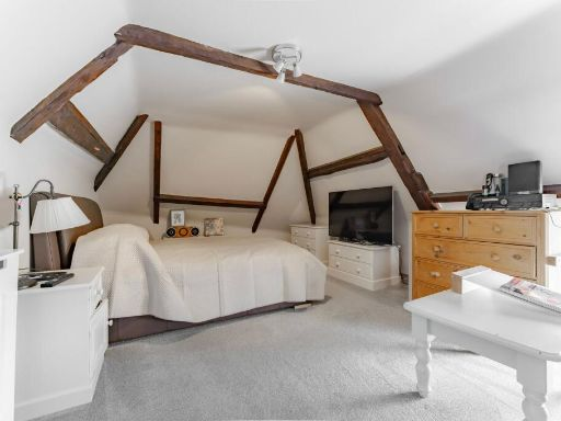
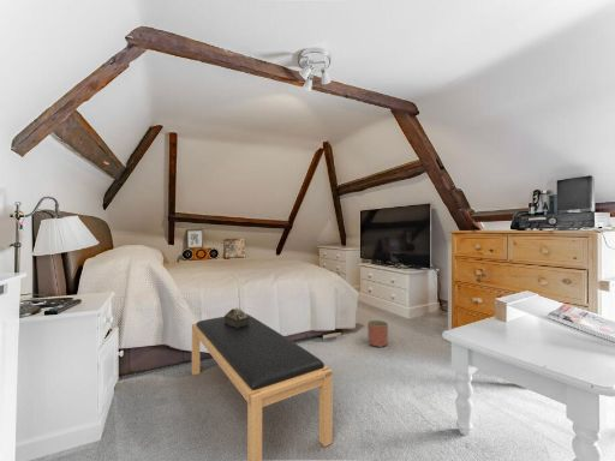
+ bench (247, 367)
+ decorative box (235, 316)
+ planter (377, 333)
